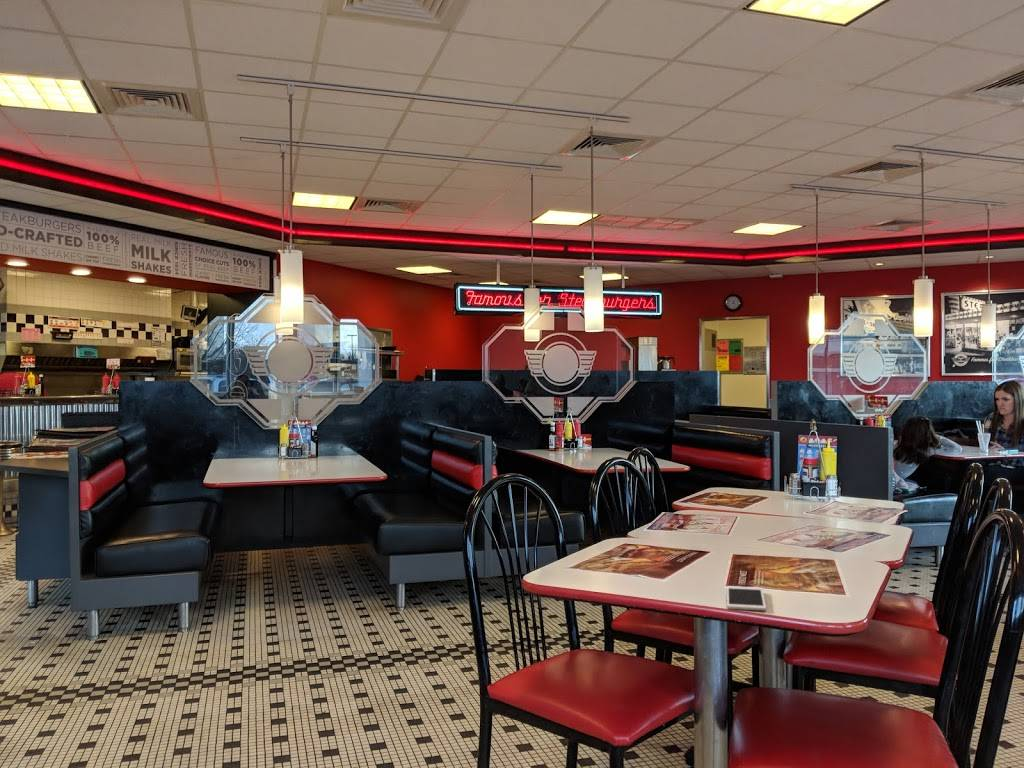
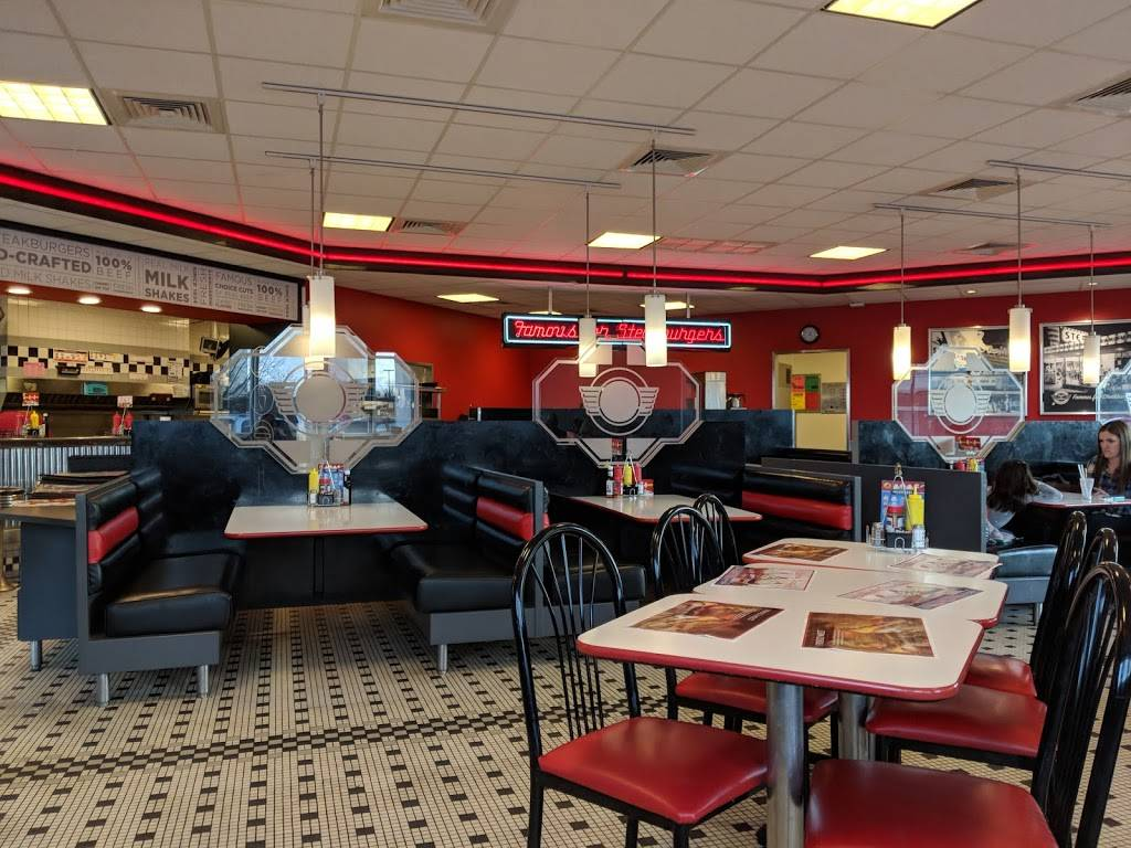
- cell phone (745, 597)
